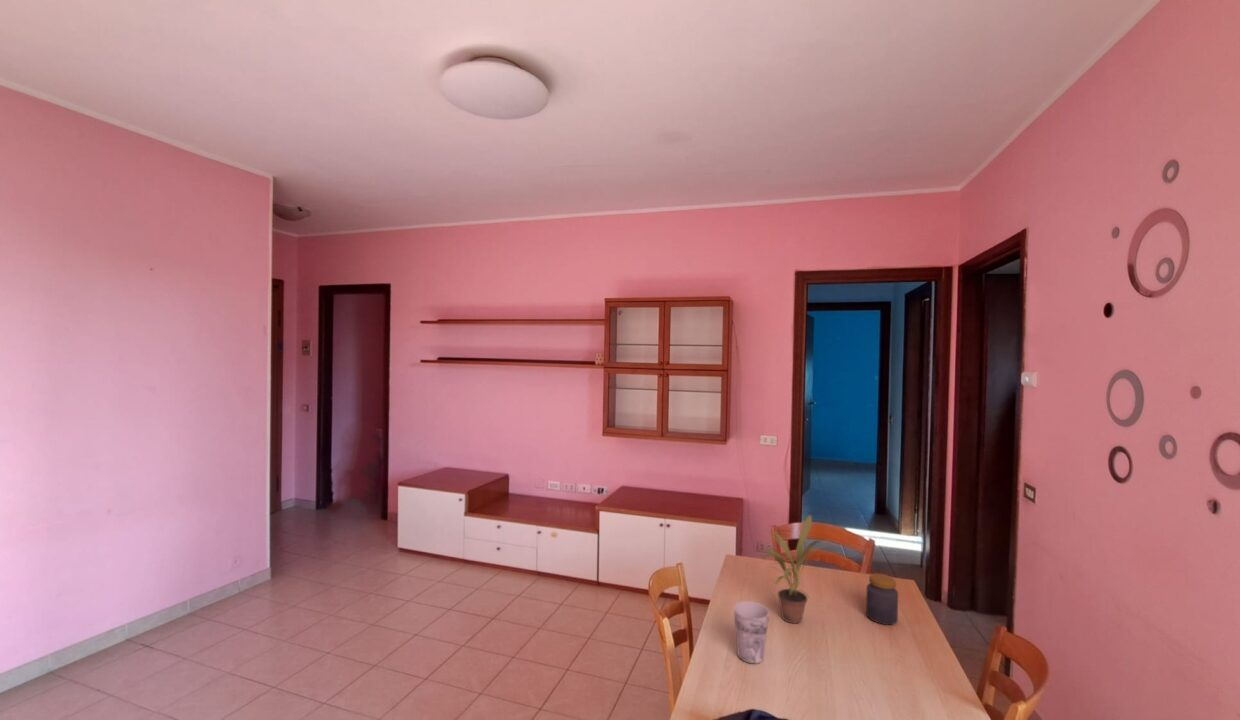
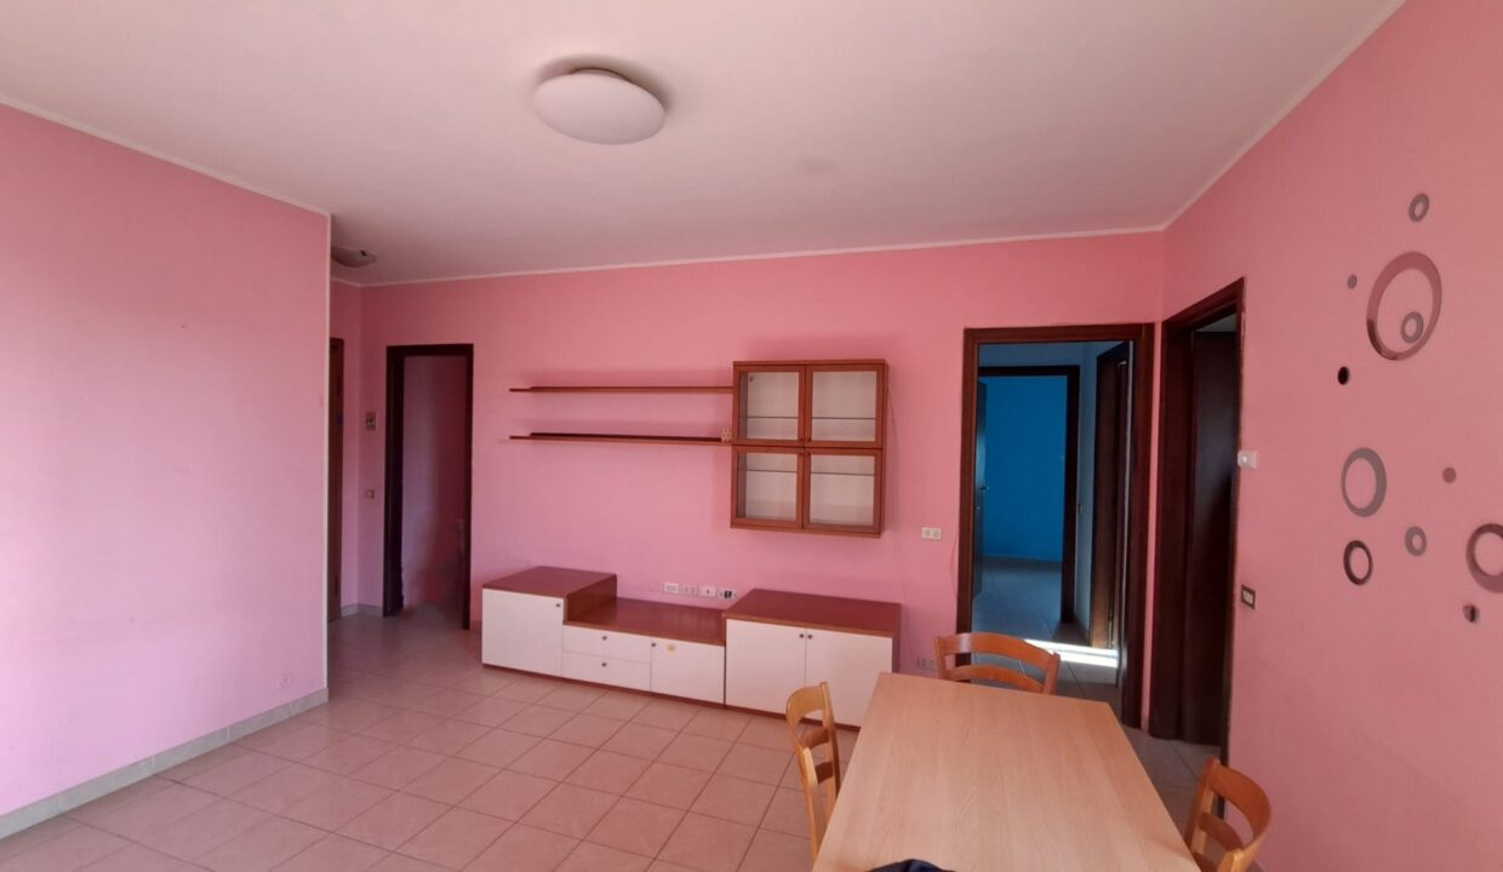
- cup (750, 632)
- potted plant (798, 573)
- jar (882, 597)
